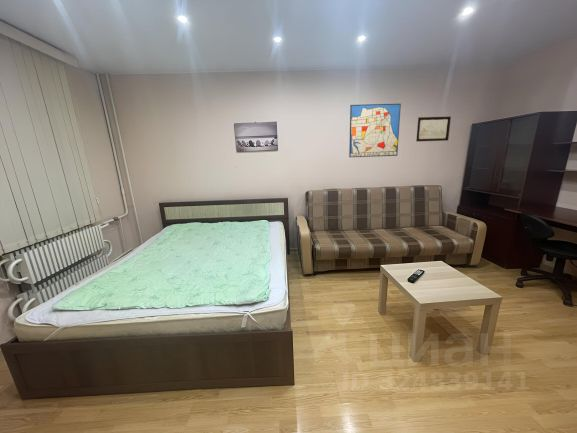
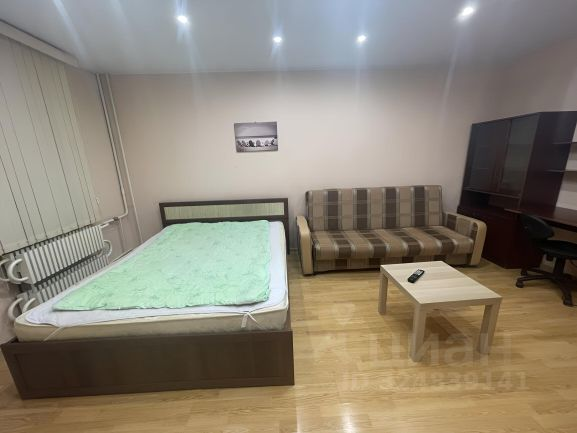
- wall art (374, 131)
- wall art (433, 129)
